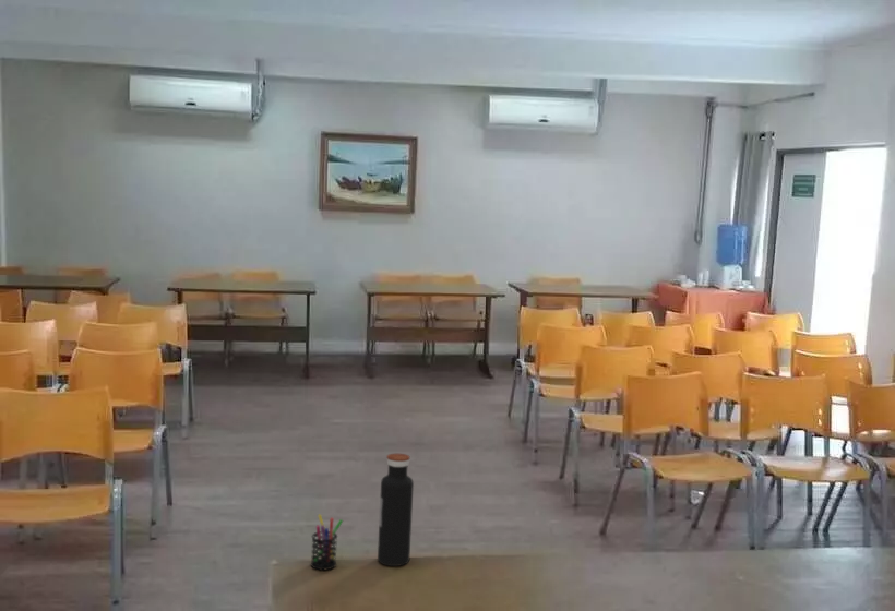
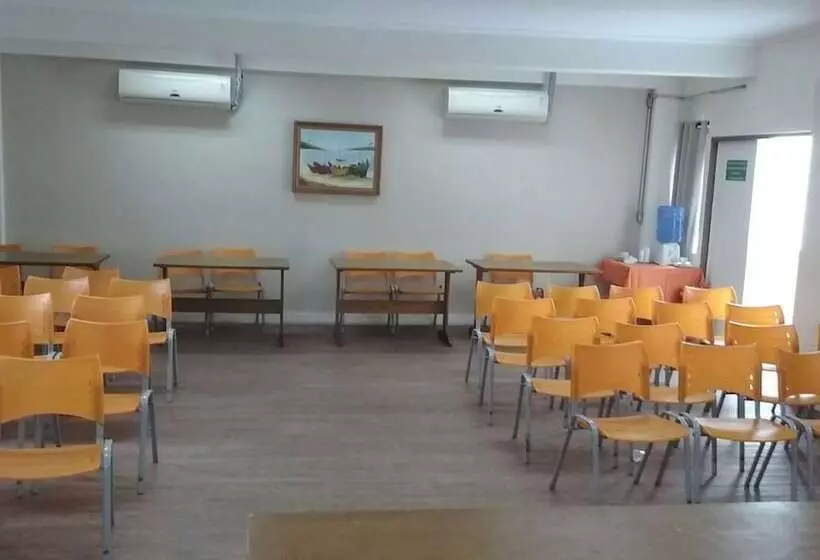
- water bottle (395, 508)
- pen holder (327, 539)
